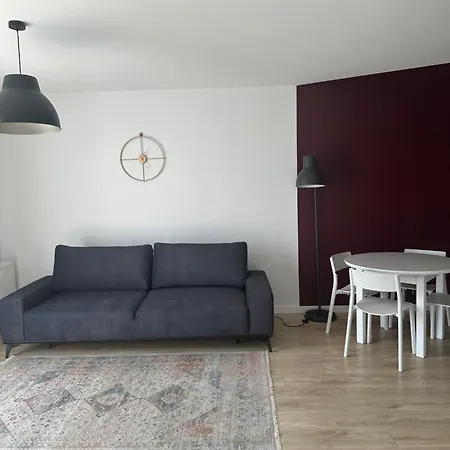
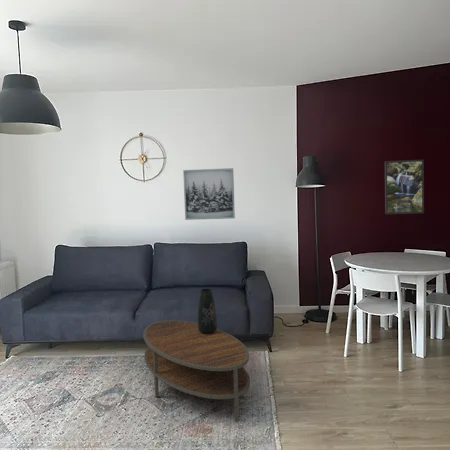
+ coffee table (192, 363)
+ wall art (209, 194)
+ vase (206, 310)
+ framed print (404, 187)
